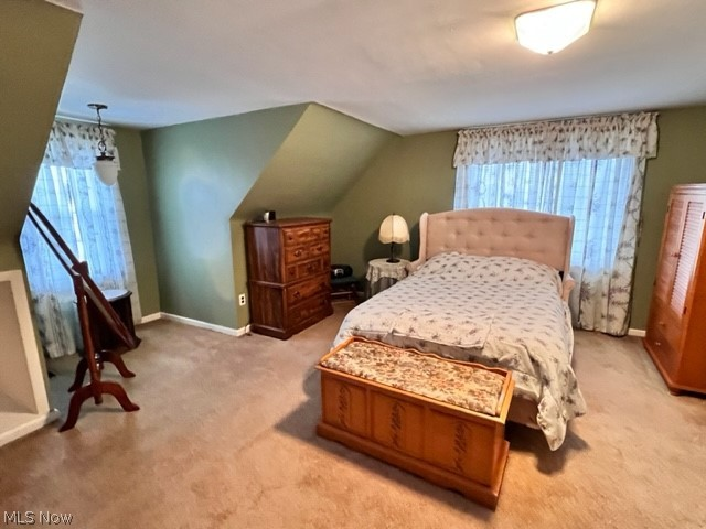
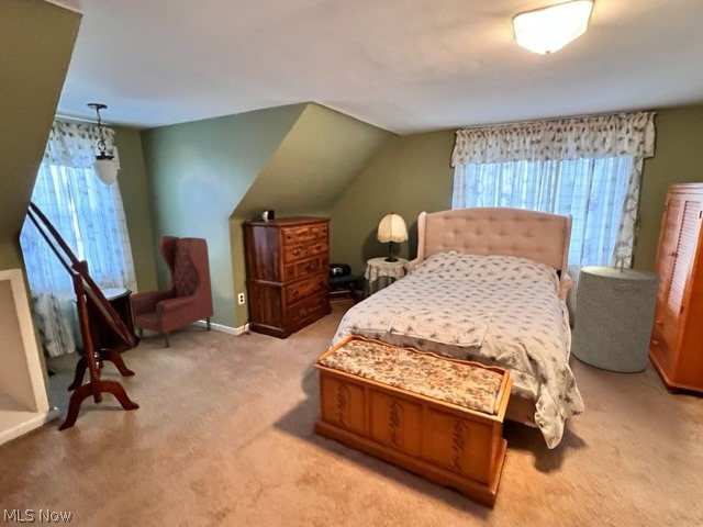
+ armchair (169, 288)
+ laundry hamper (613, 309)
